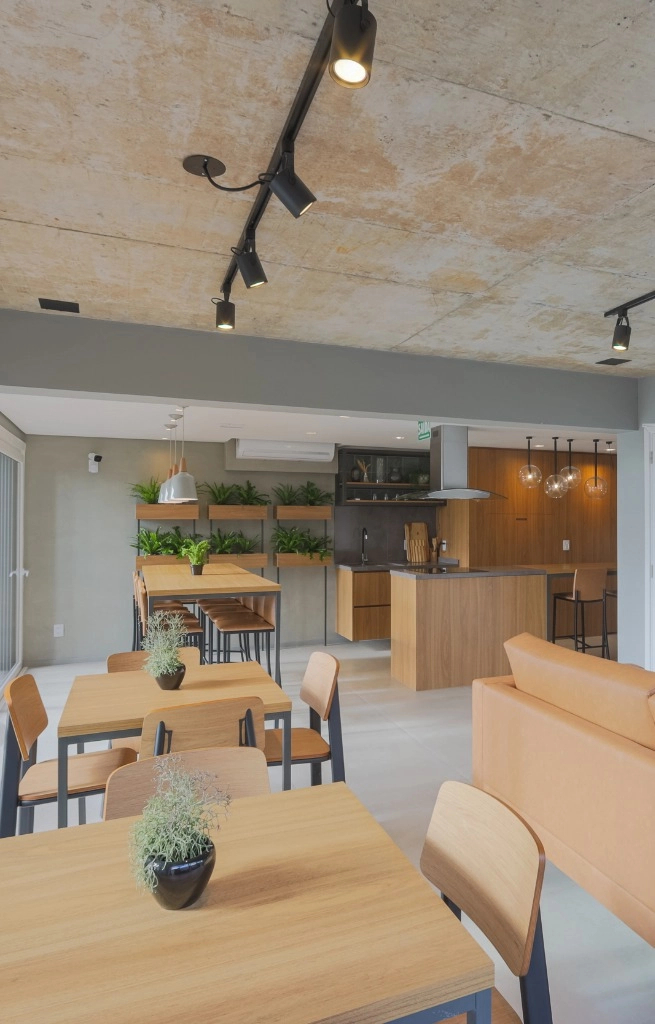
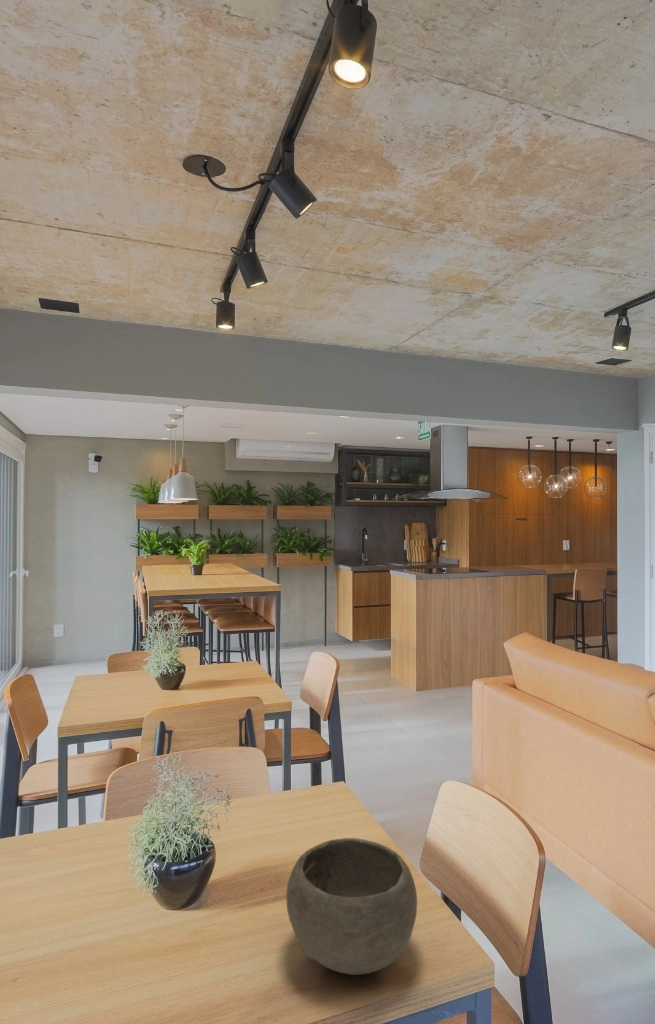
+ bowl (351, 909)
